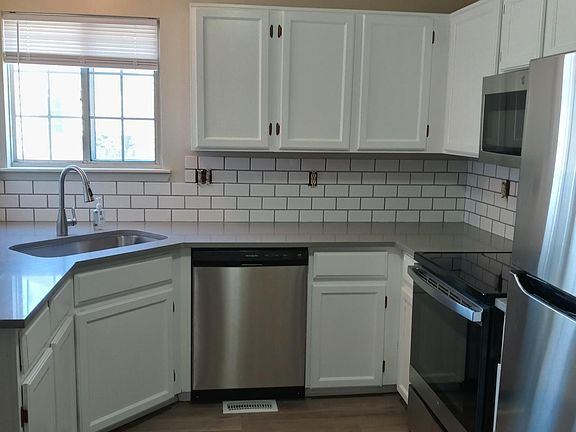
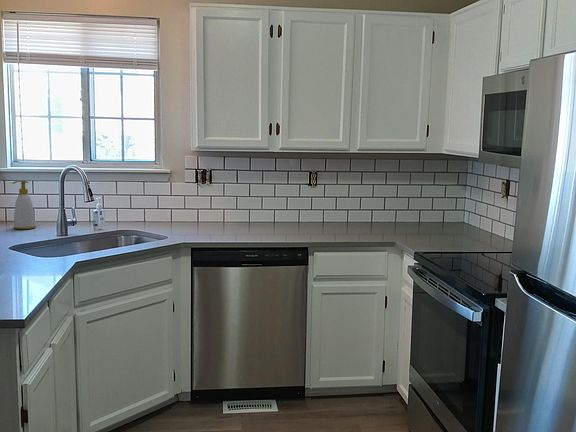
+ soap bottle (23, 204)
